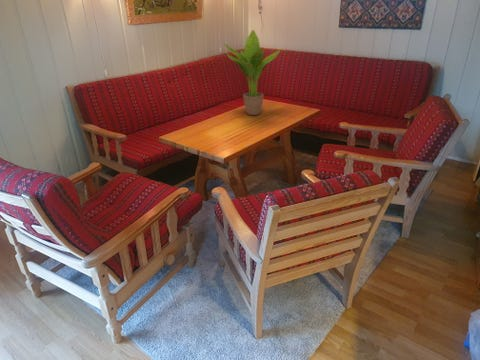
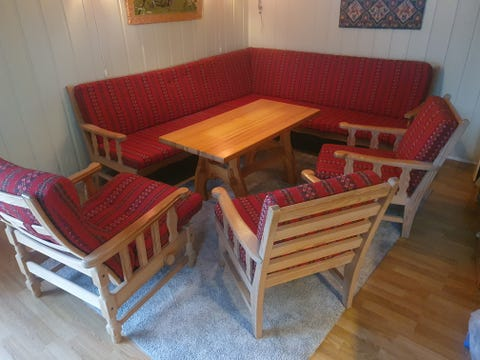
- potted plant (247, 74)
